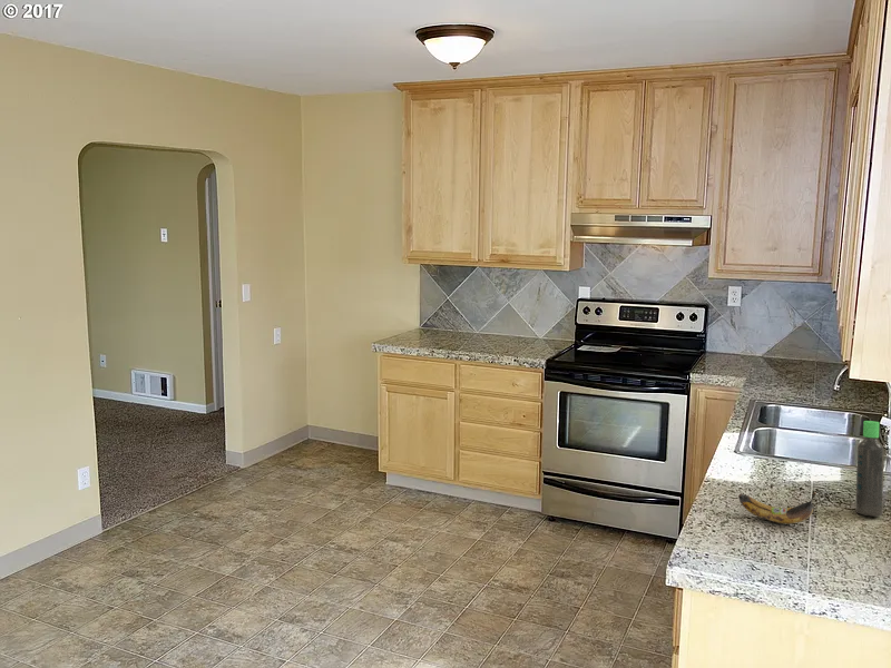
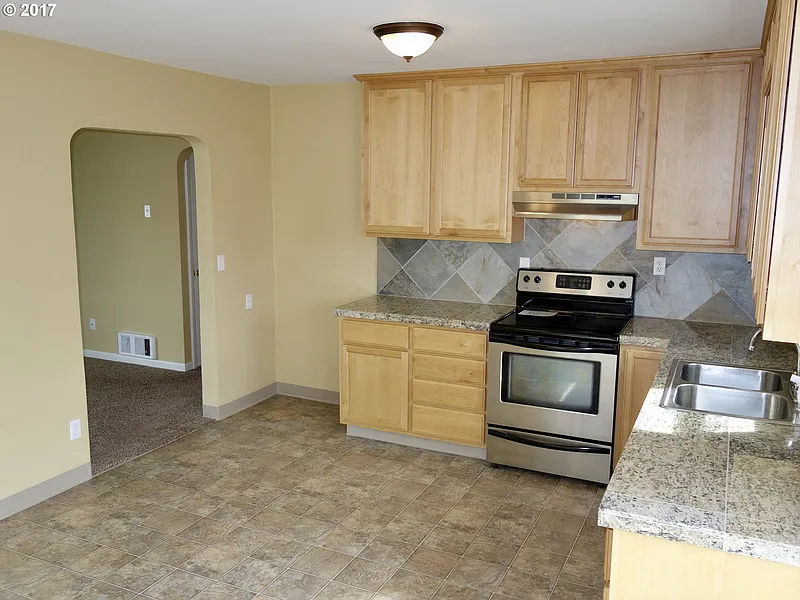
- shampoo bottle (871, 468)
- banana (774, 507)
